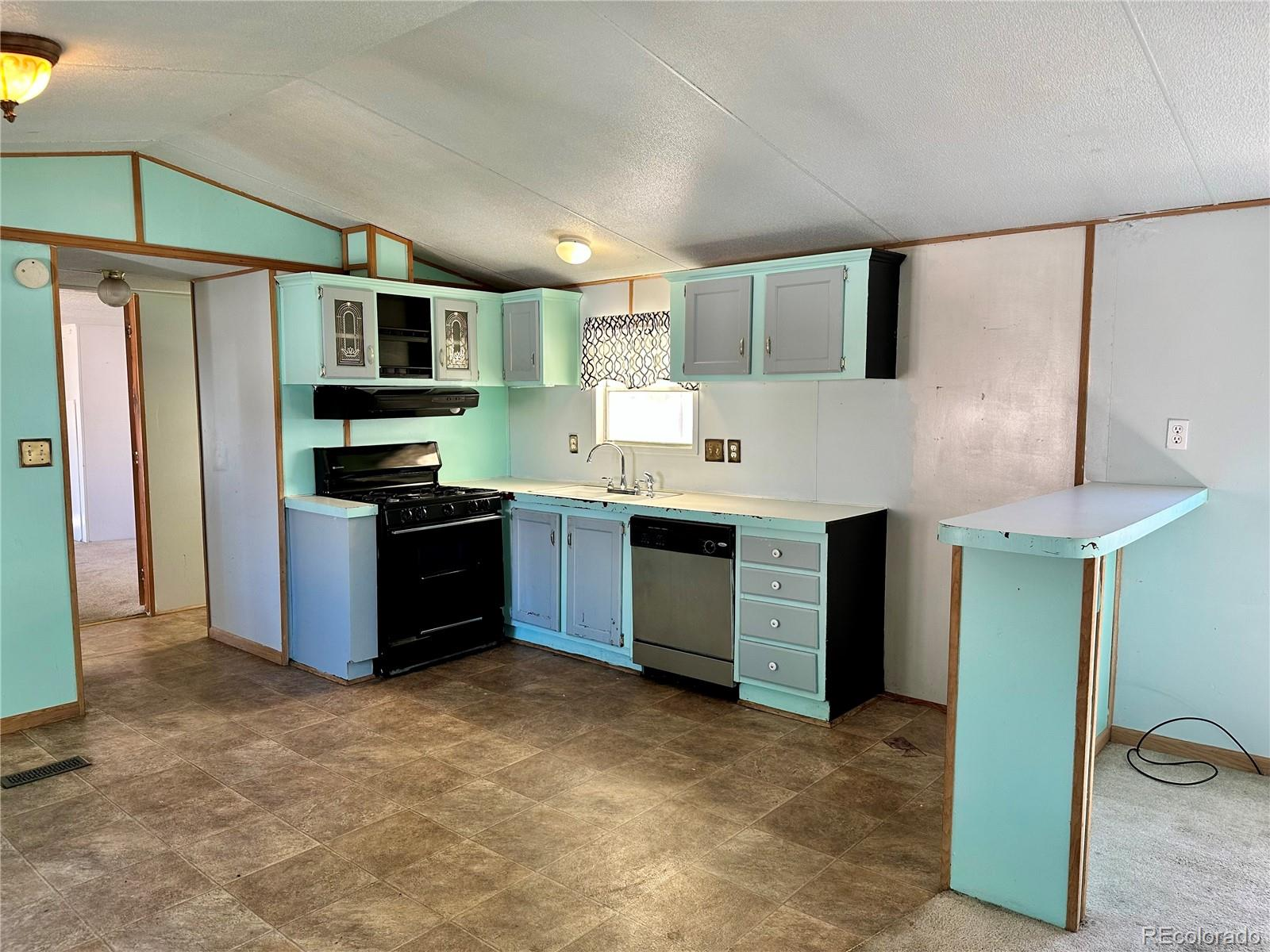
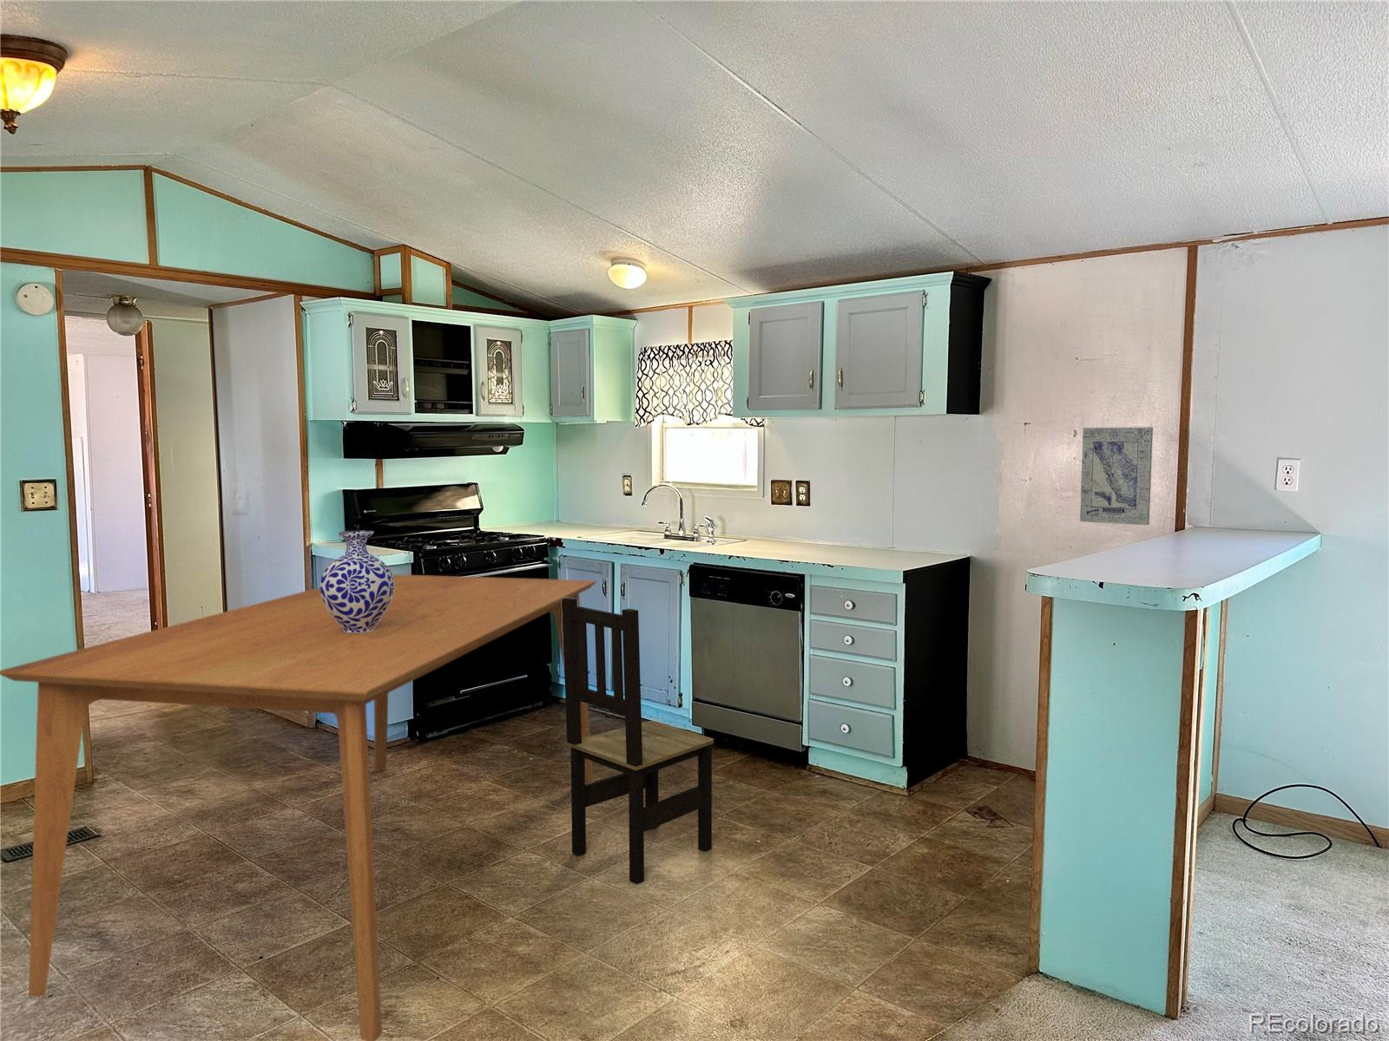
+ vase (357, 581)
+ dining table (374, 741)
+ wall art (1116, 476)
+ dining chair (641, 726)
